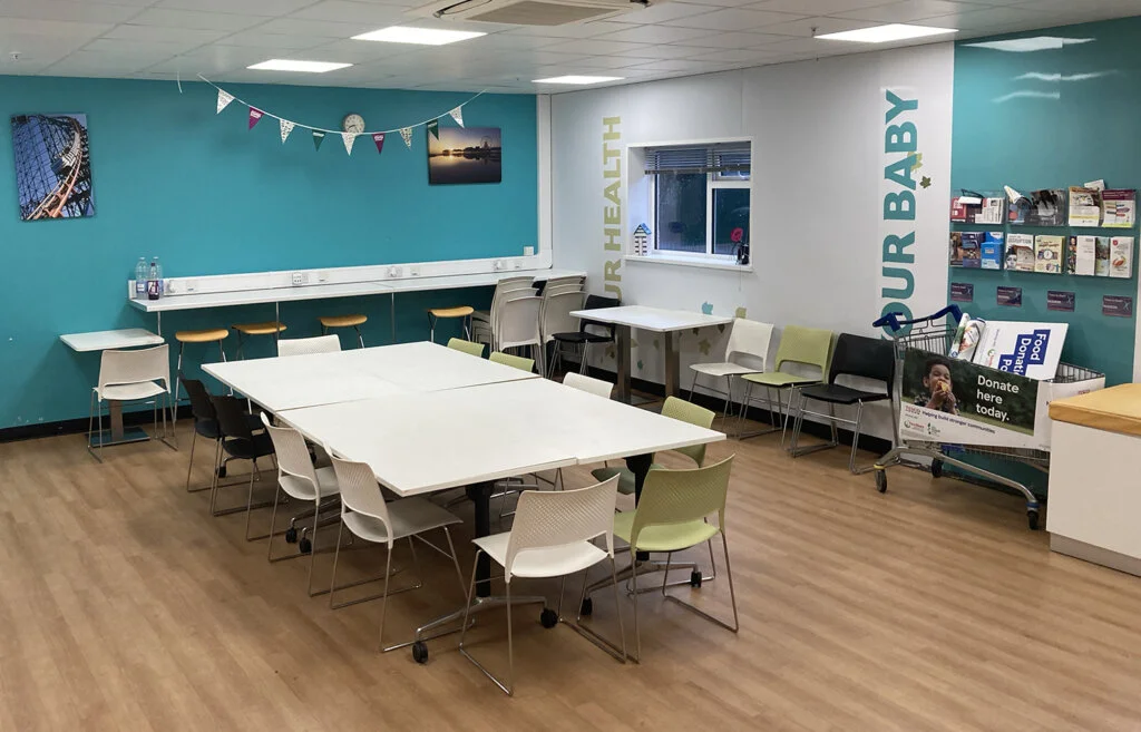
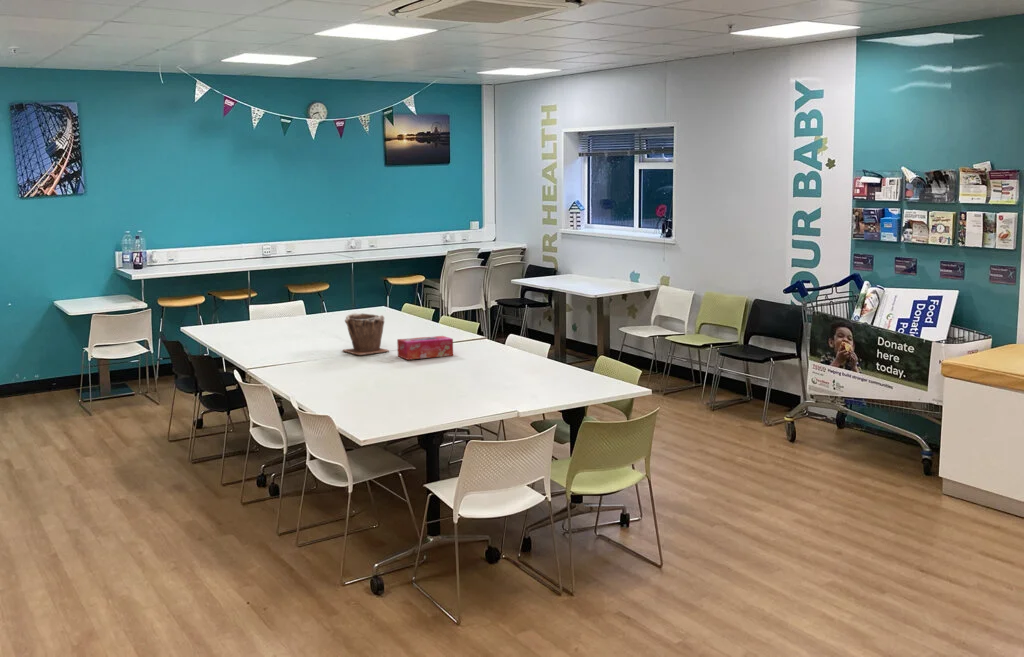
+ plant pot (364, 333)
+ tissue box (425, 347)
